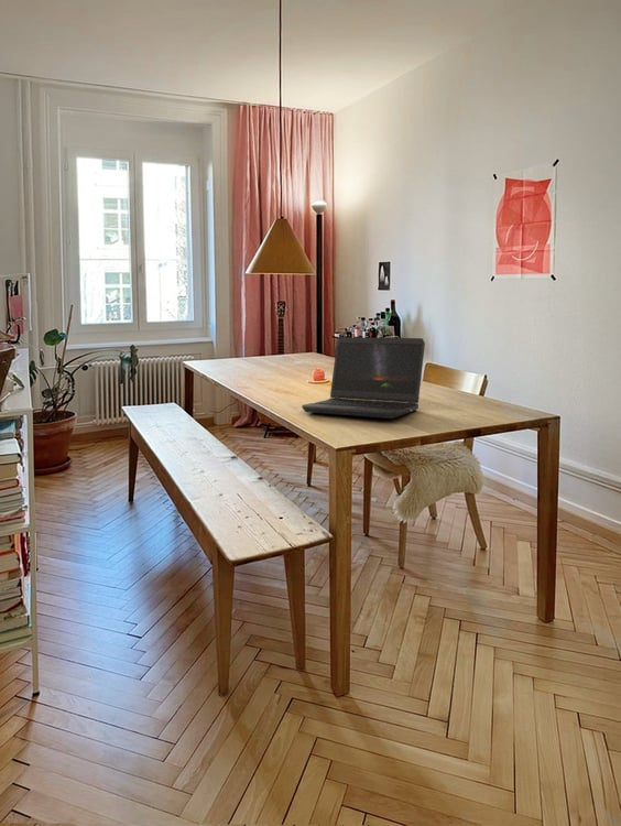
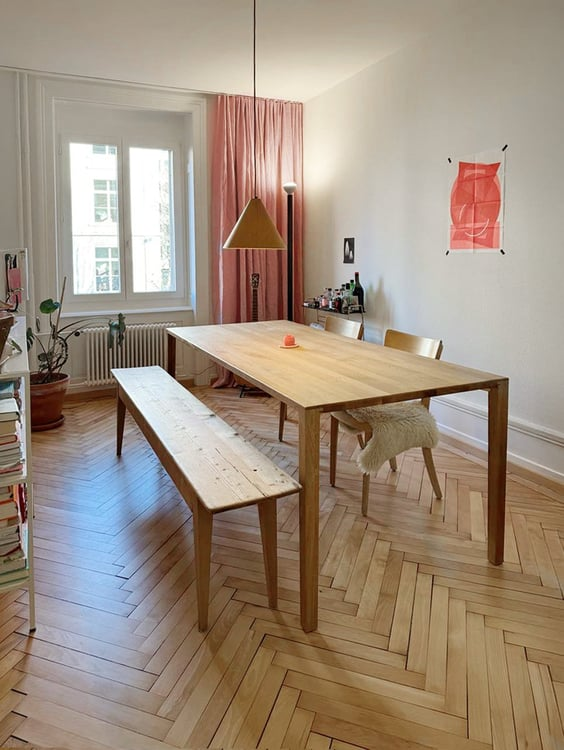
- laptop computer (363, 374)
